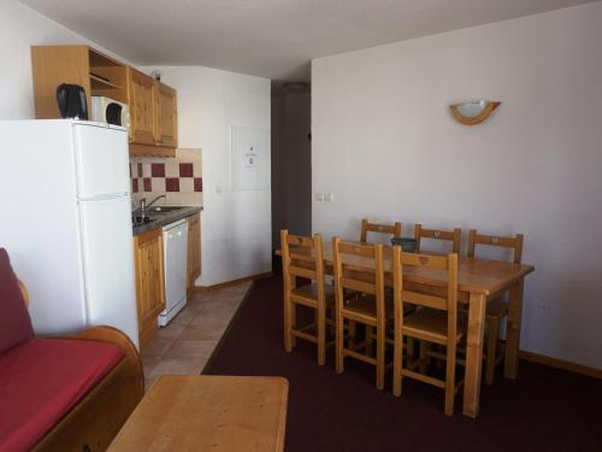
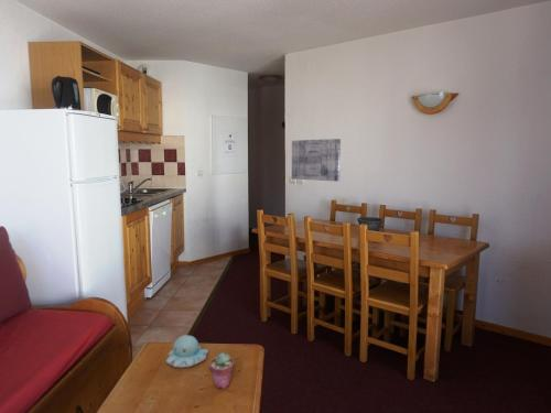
+ wall art (314, 160)
+ potted succulent (222, 368)
+ candle (187, 346)
